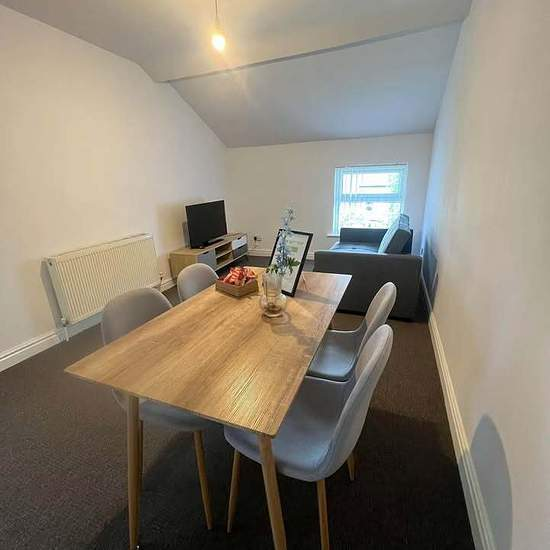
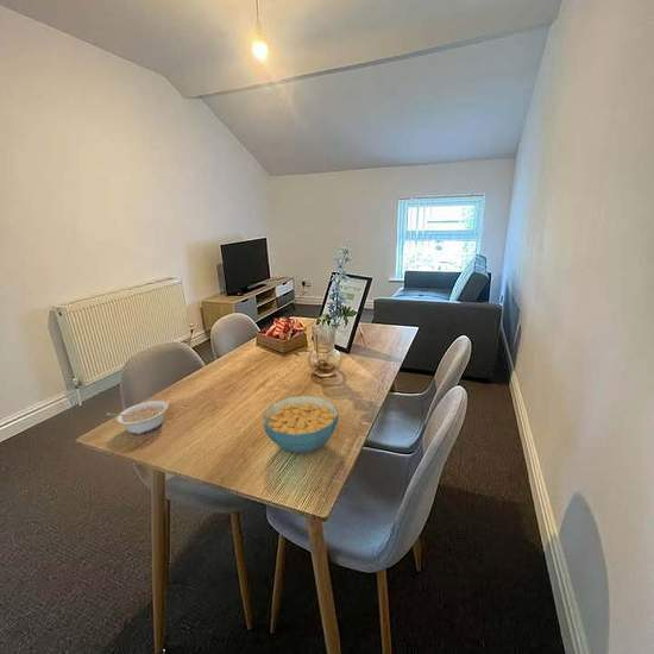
+ legume (142, 417)
+ cereal bowl (301, 429)
